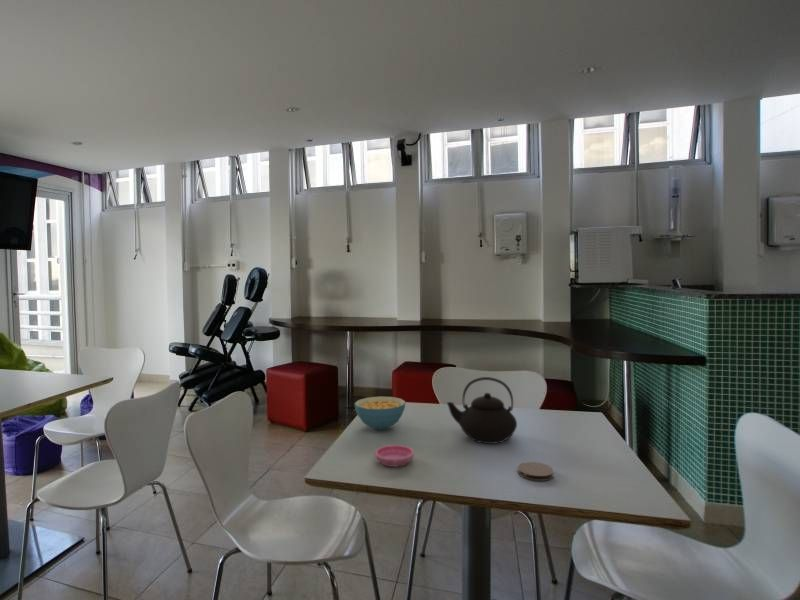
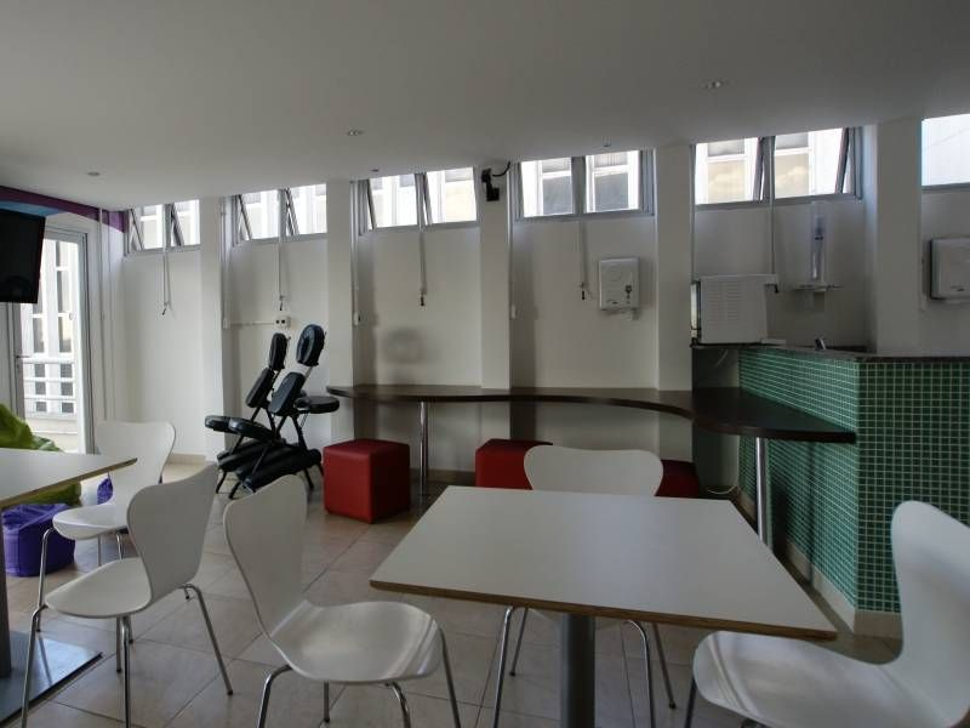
- saucer (394, 456)
- teapot (481, 407)
- coaster (535, 470)
- cereal bowl (380, 414)
